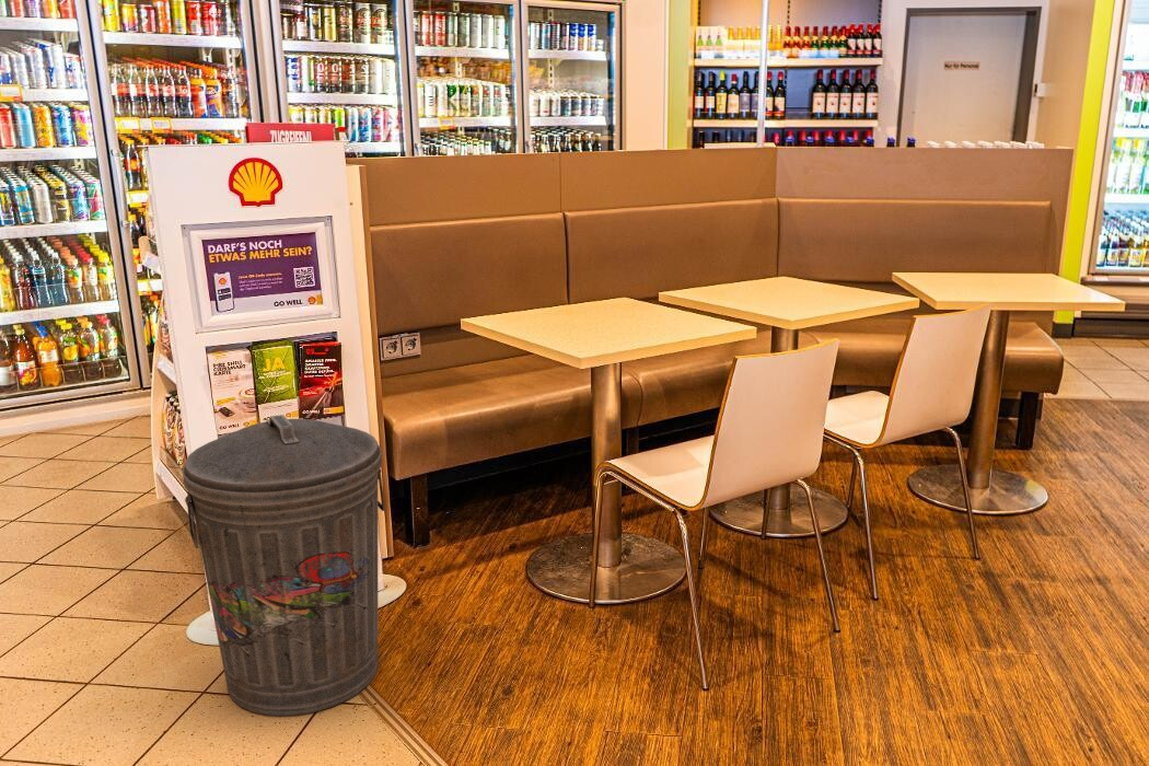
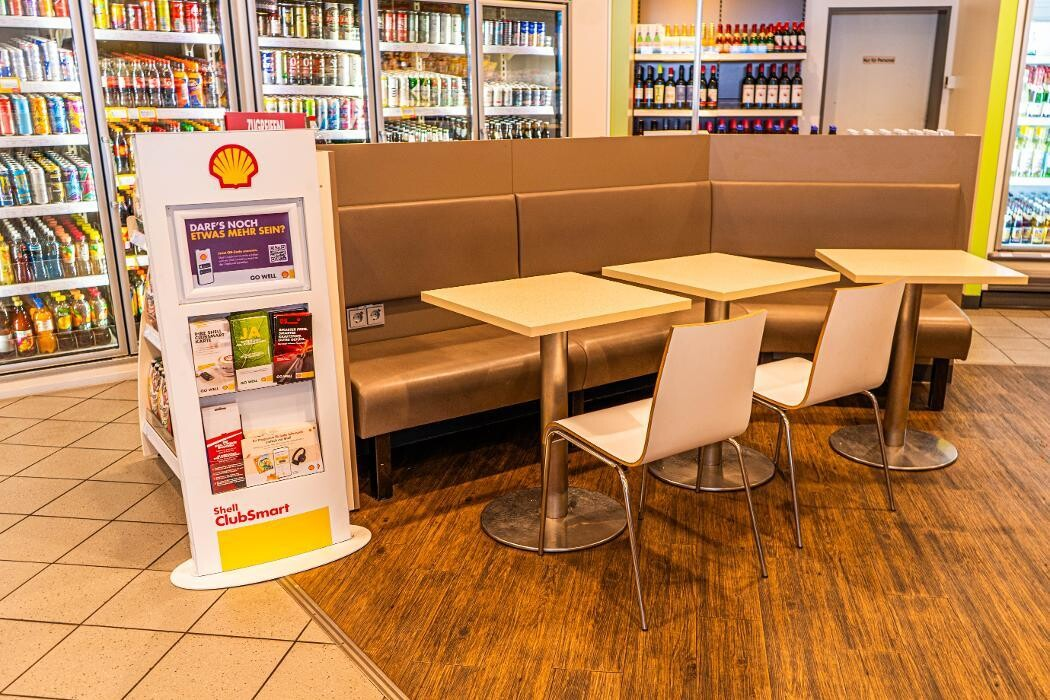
- trash can (292, 552)
